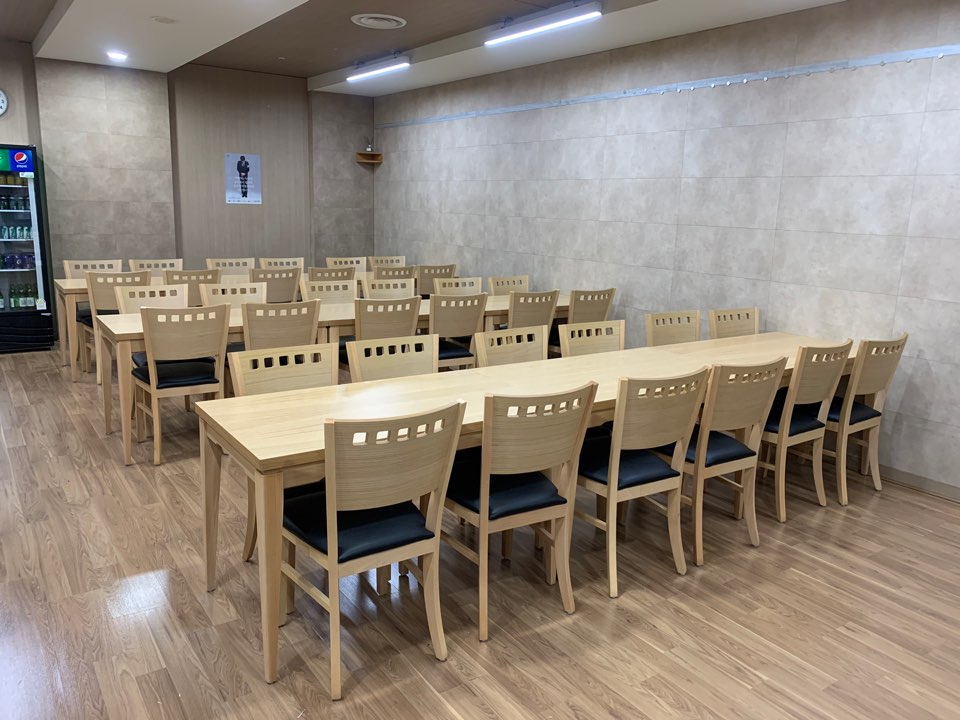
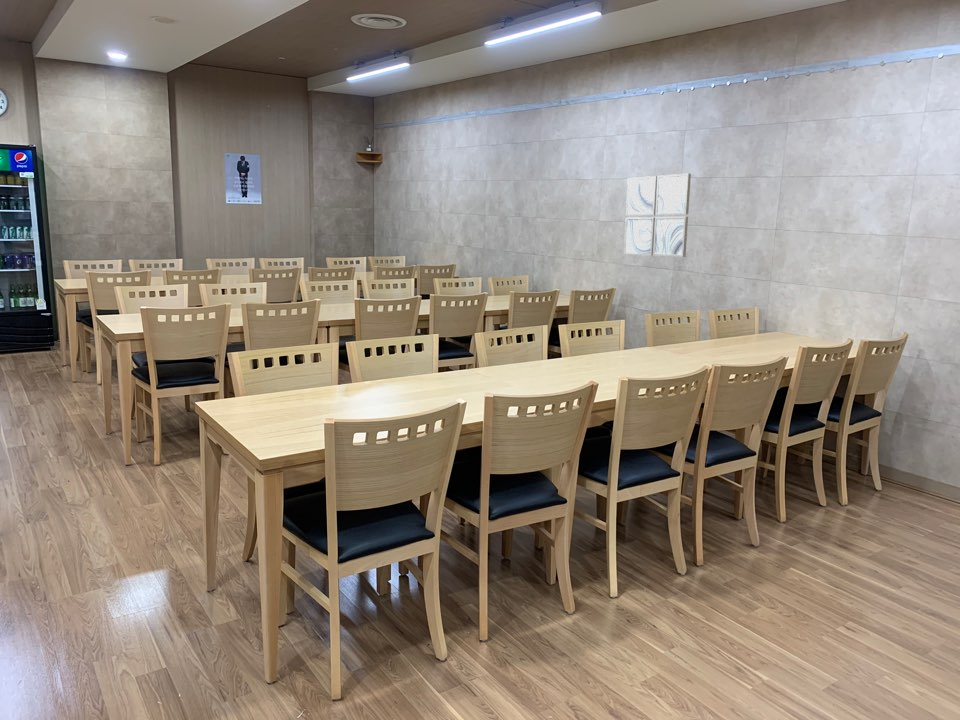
+ wall art (655, 217)
